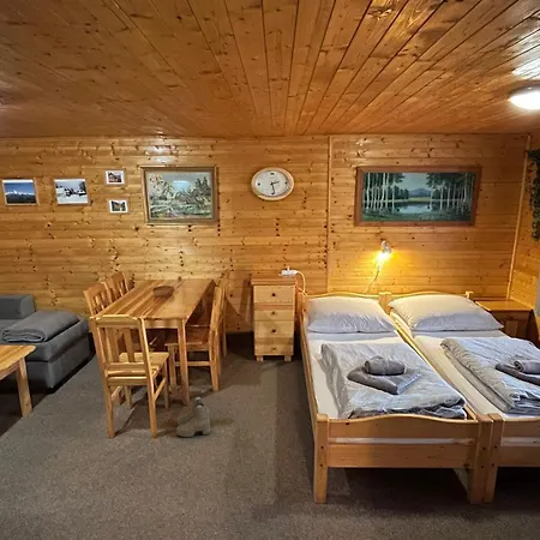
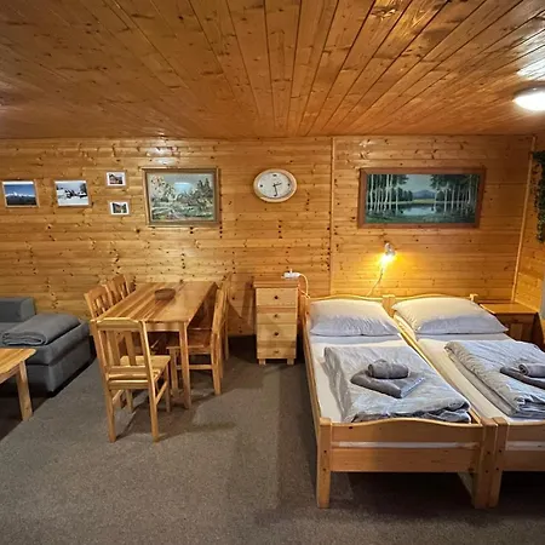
- boots (192, 414)
